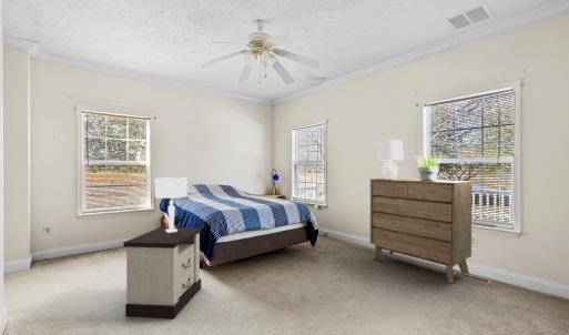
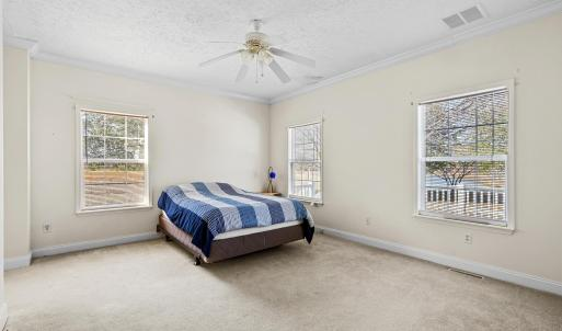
- table lamp (171, 204)
- table lamp (389, 159)
- dresser (416, 223)
- nightstand (166, 267)
- potted plant (428, 168)
